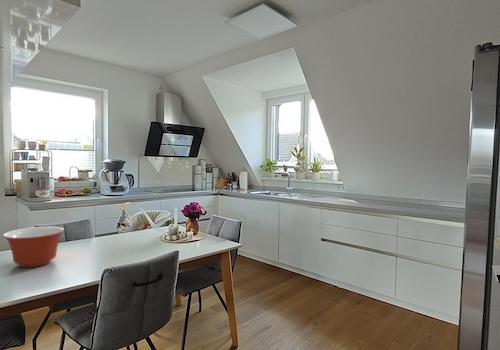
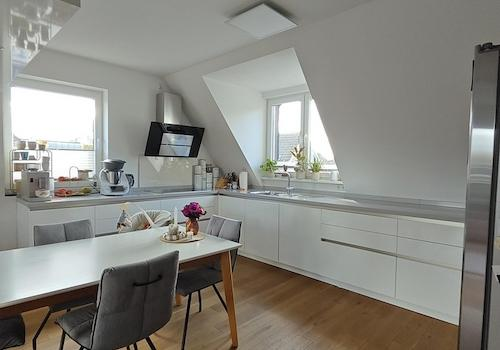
- mixing bowl (35, 247)
